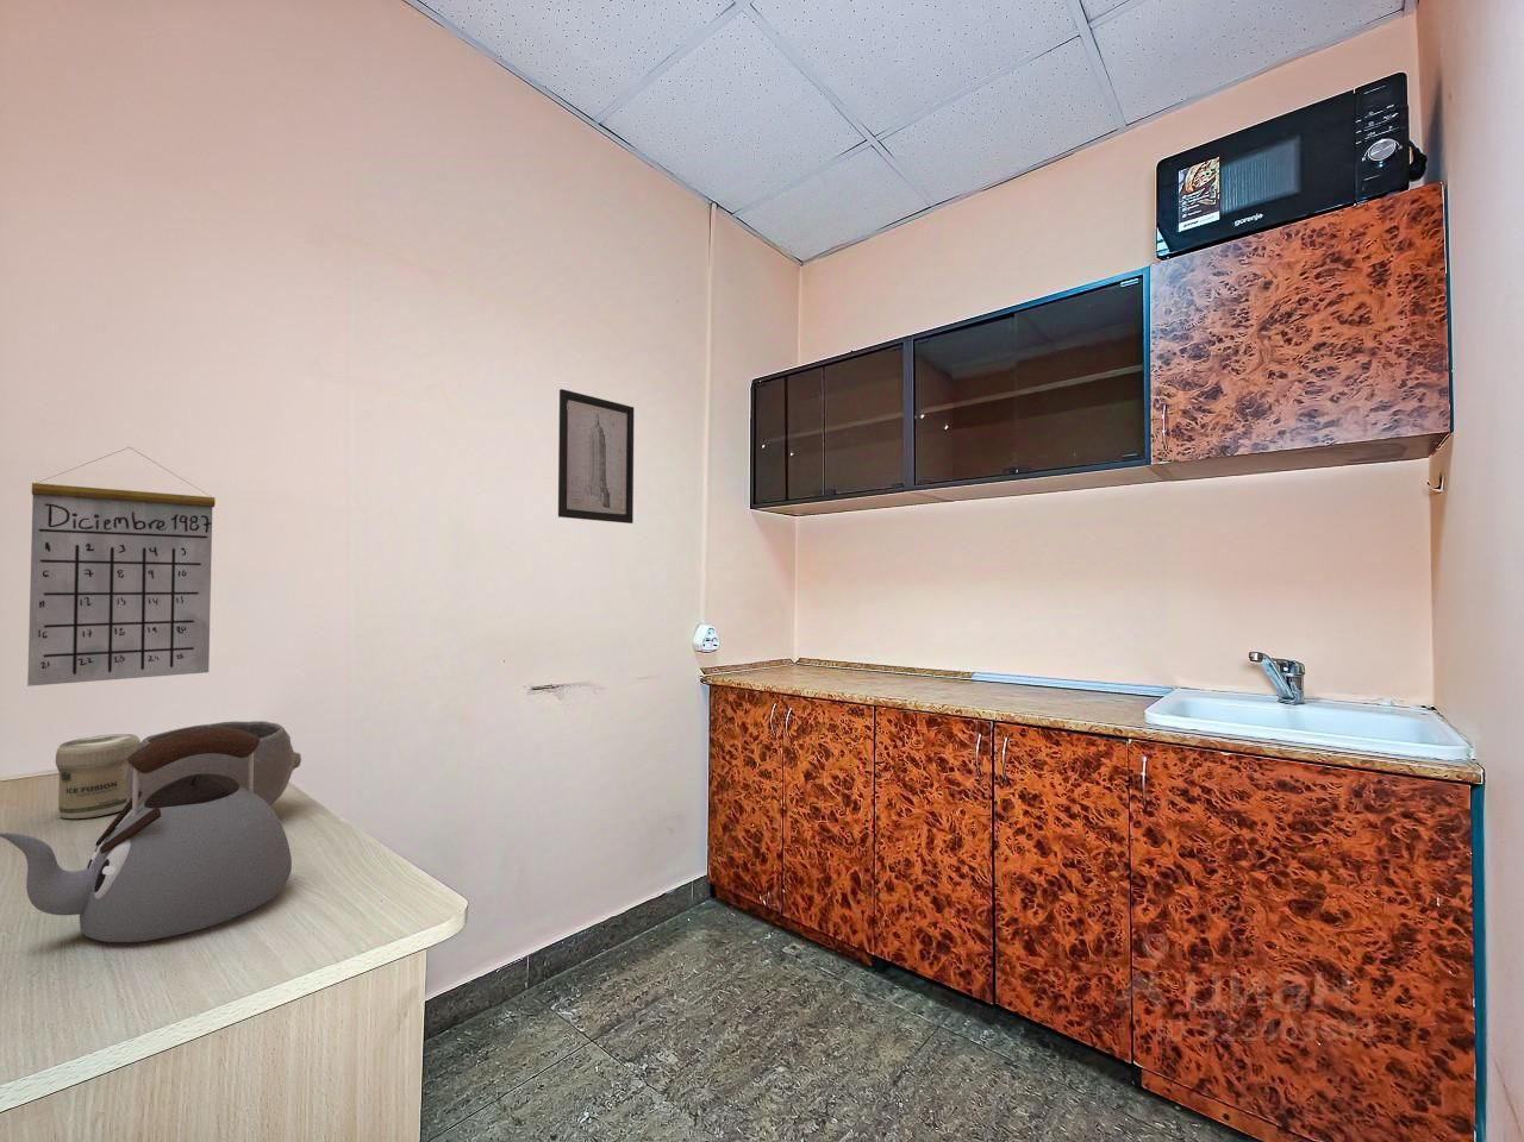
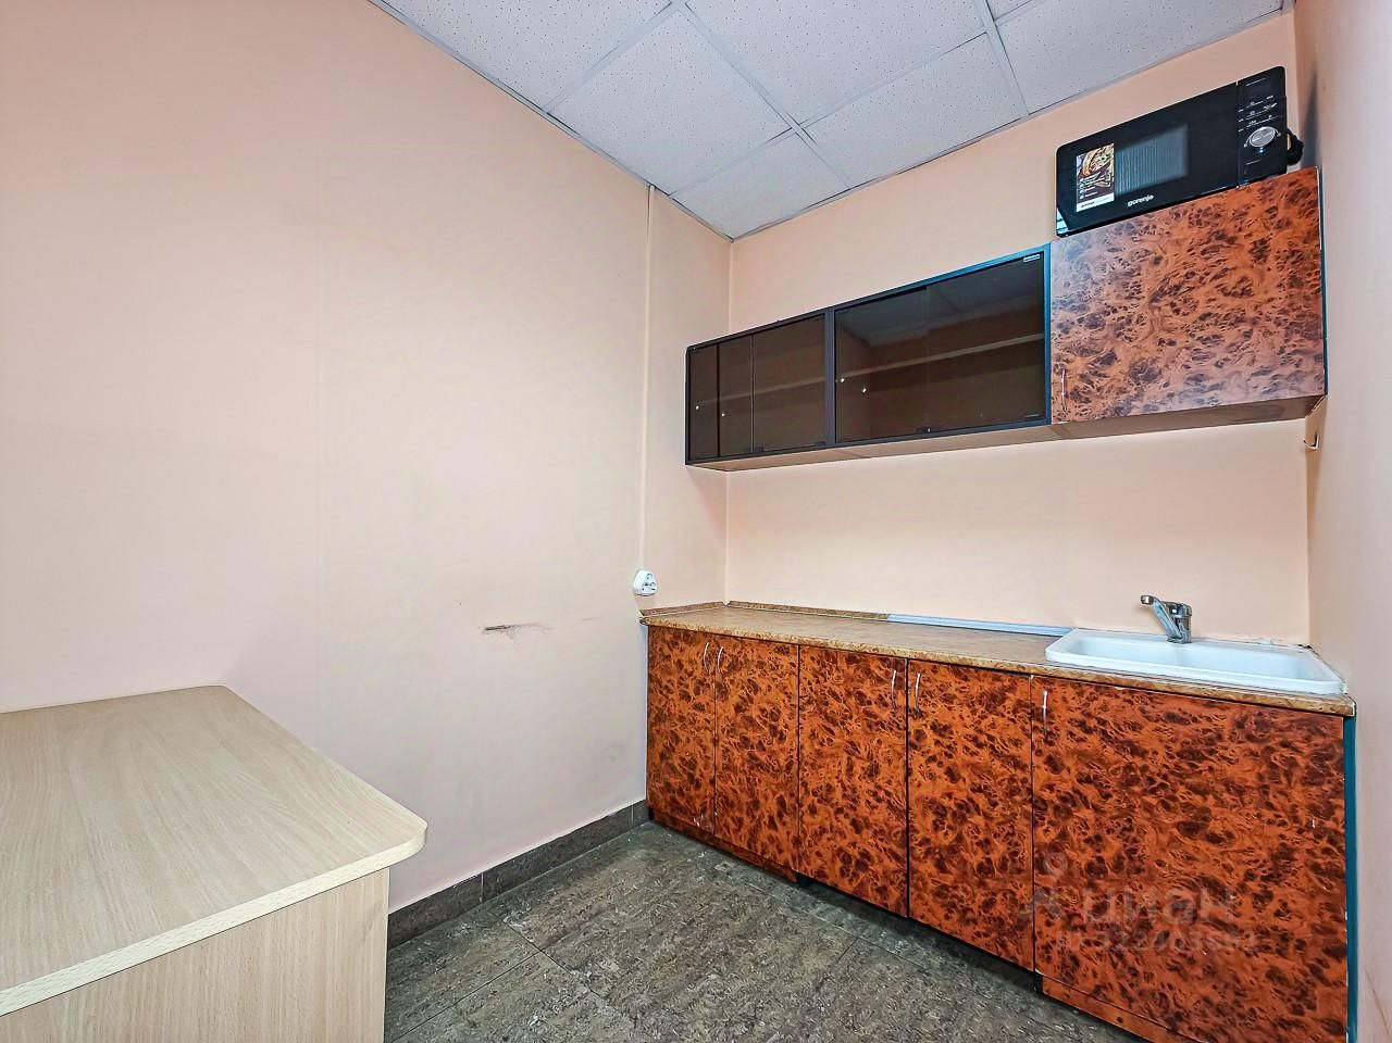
- wall art (598, 459)
- jar (98, 775)
- calendar (127, 561)
- bowl (217, 774)
- kettle (161, 823)
